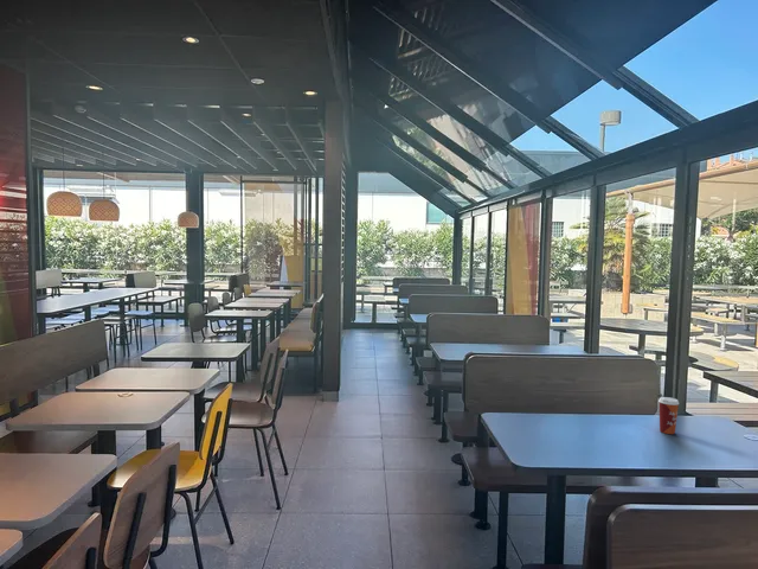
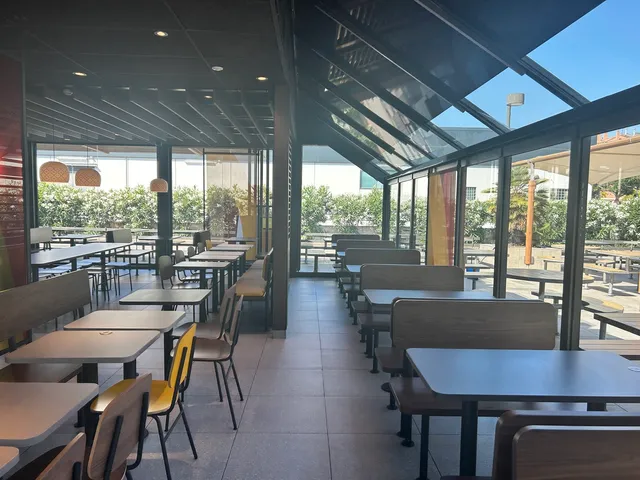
- paper cup (668, 415)
